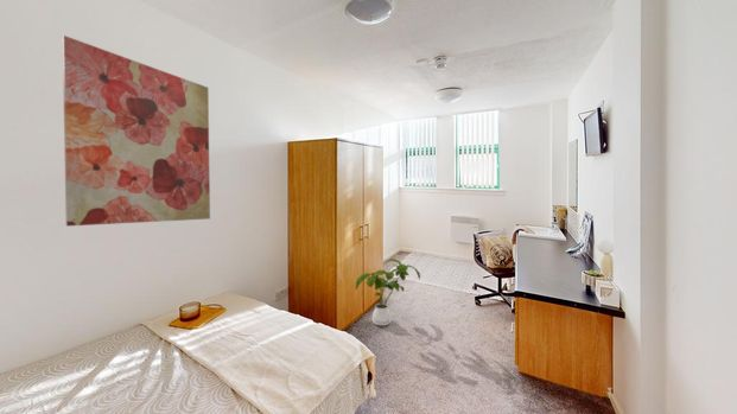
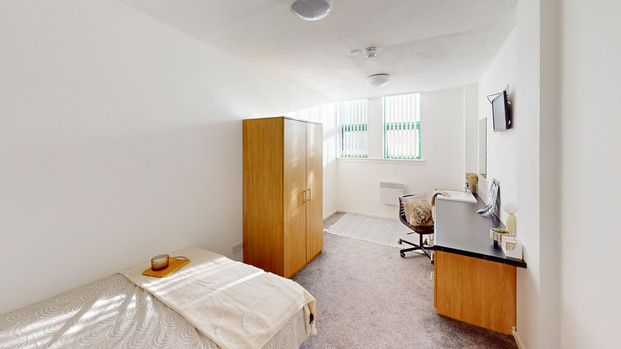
- house plant (392, 291)
- wall art (150, 144)
